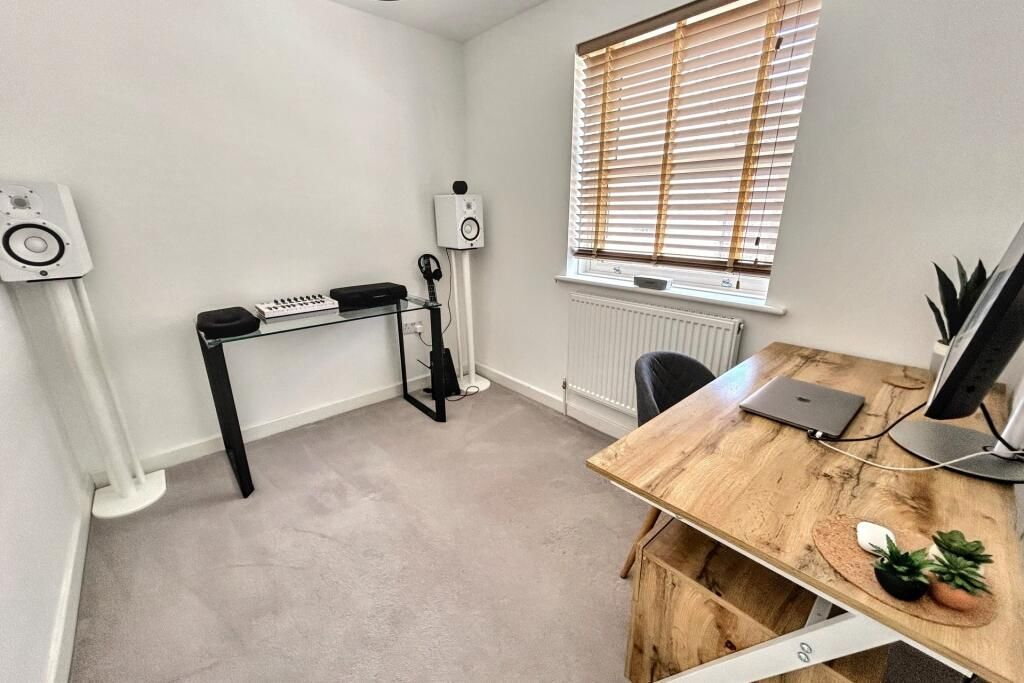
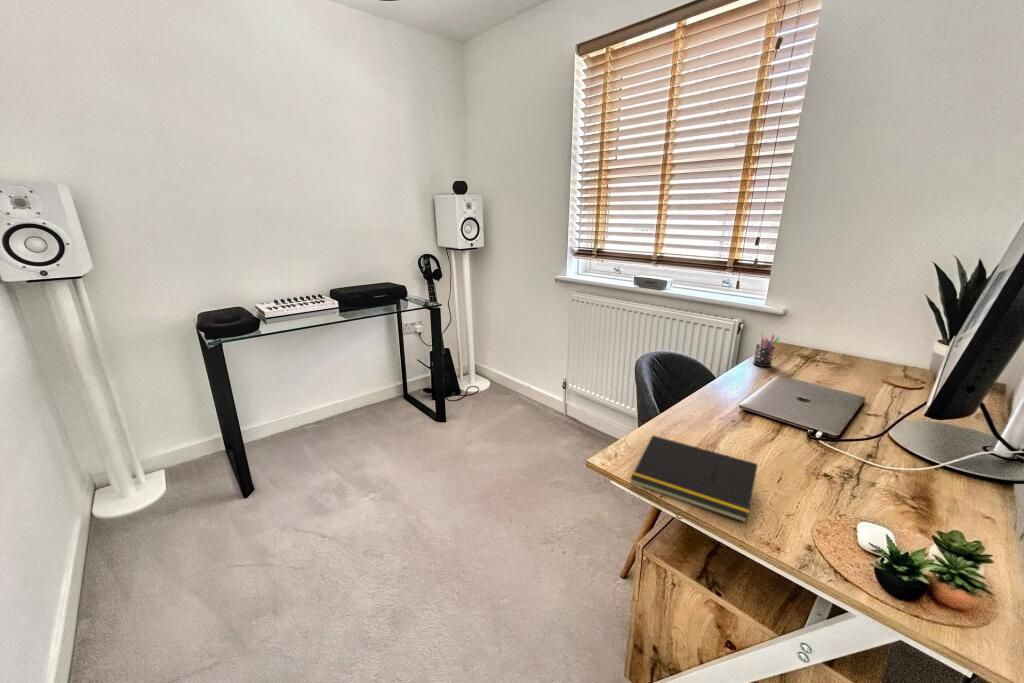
+ pen holder (767, 348)
+ notepad (693, 473)
